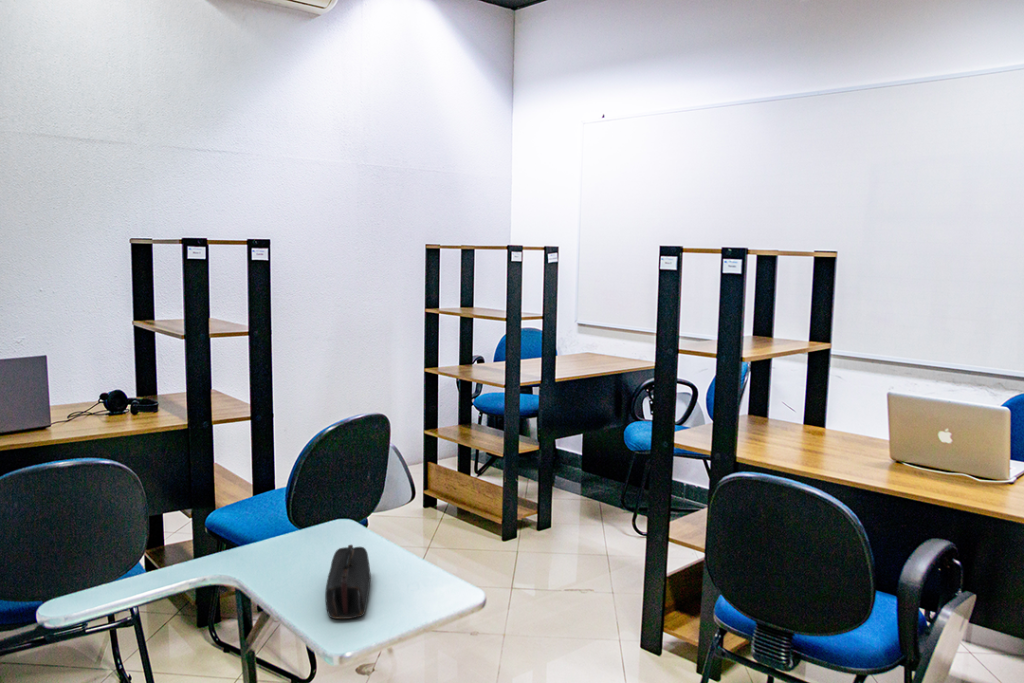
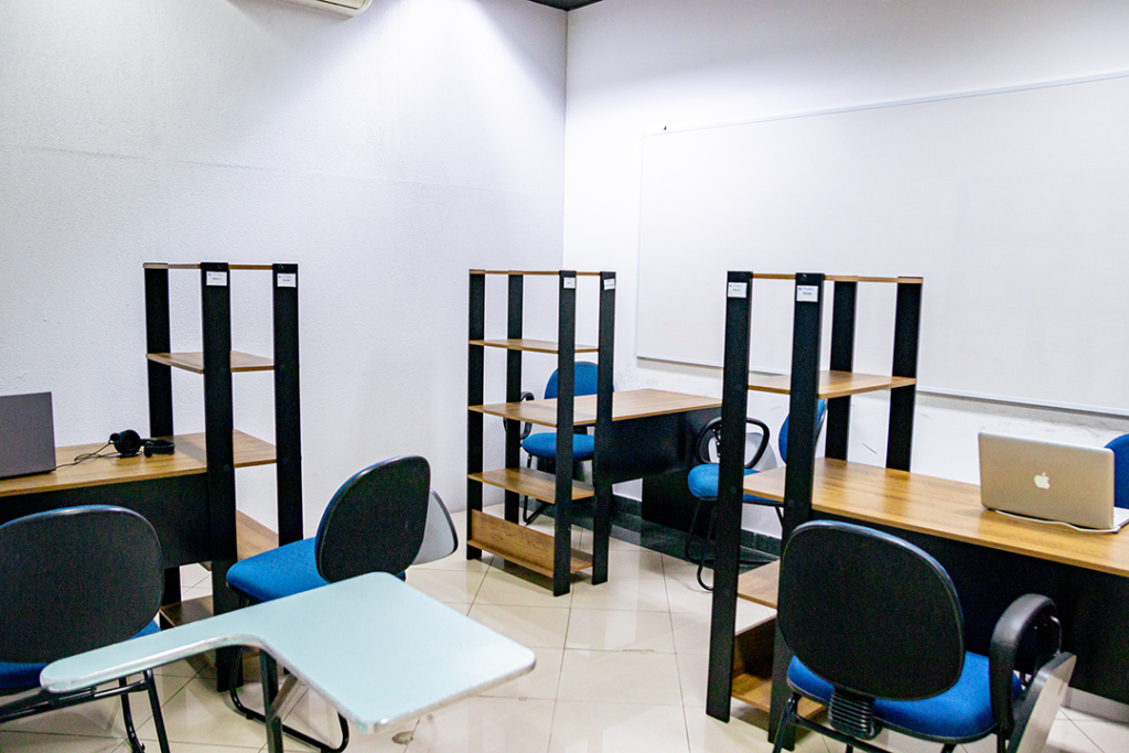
- pencil case (348, 571)
